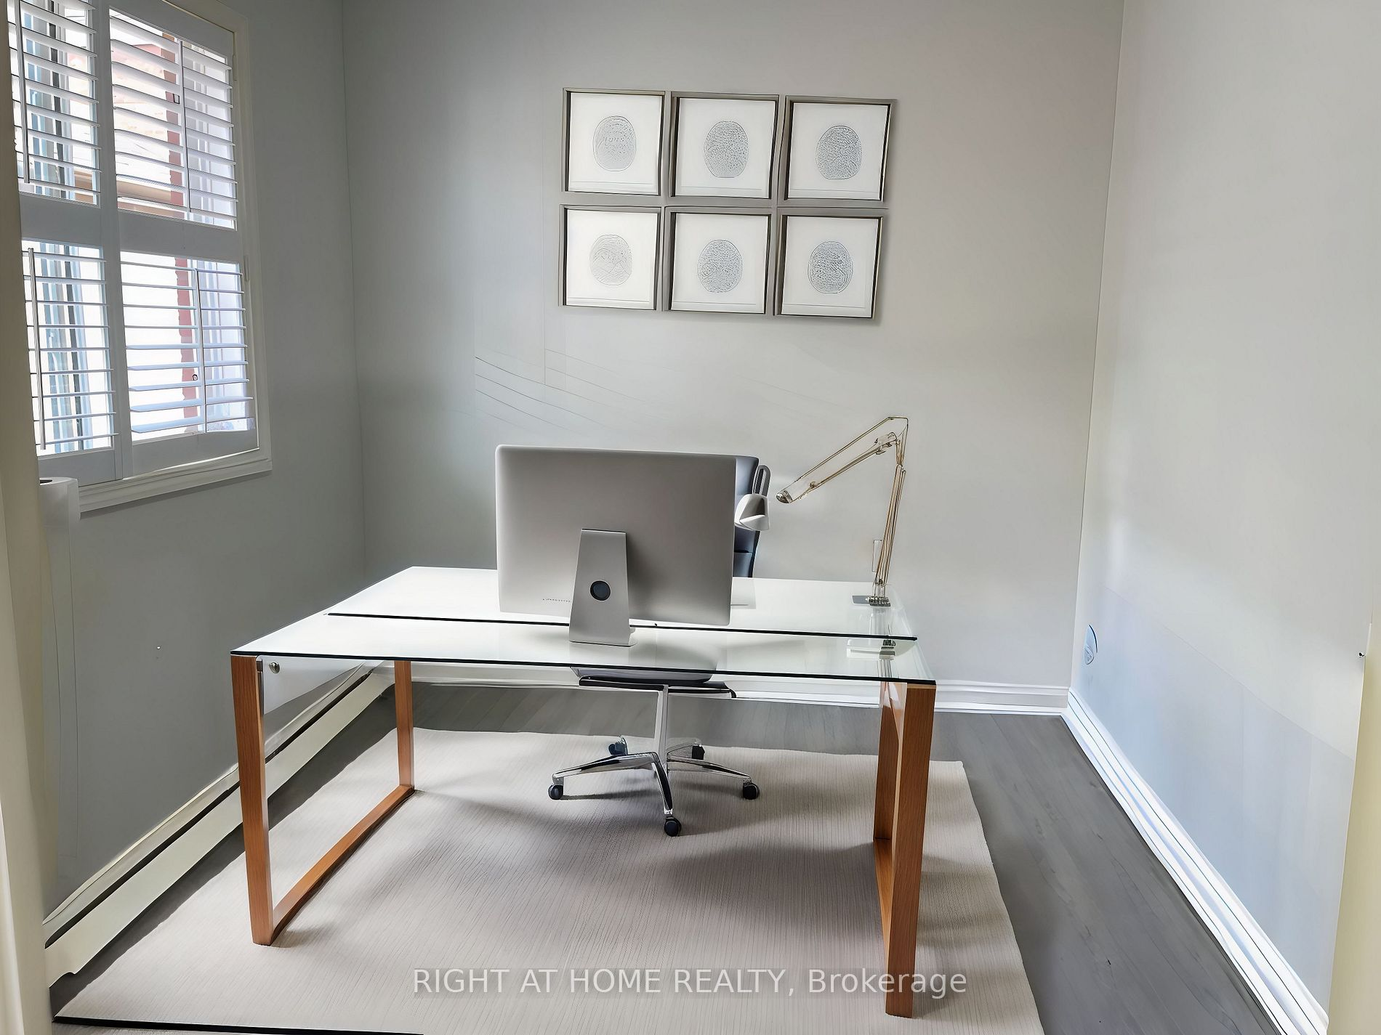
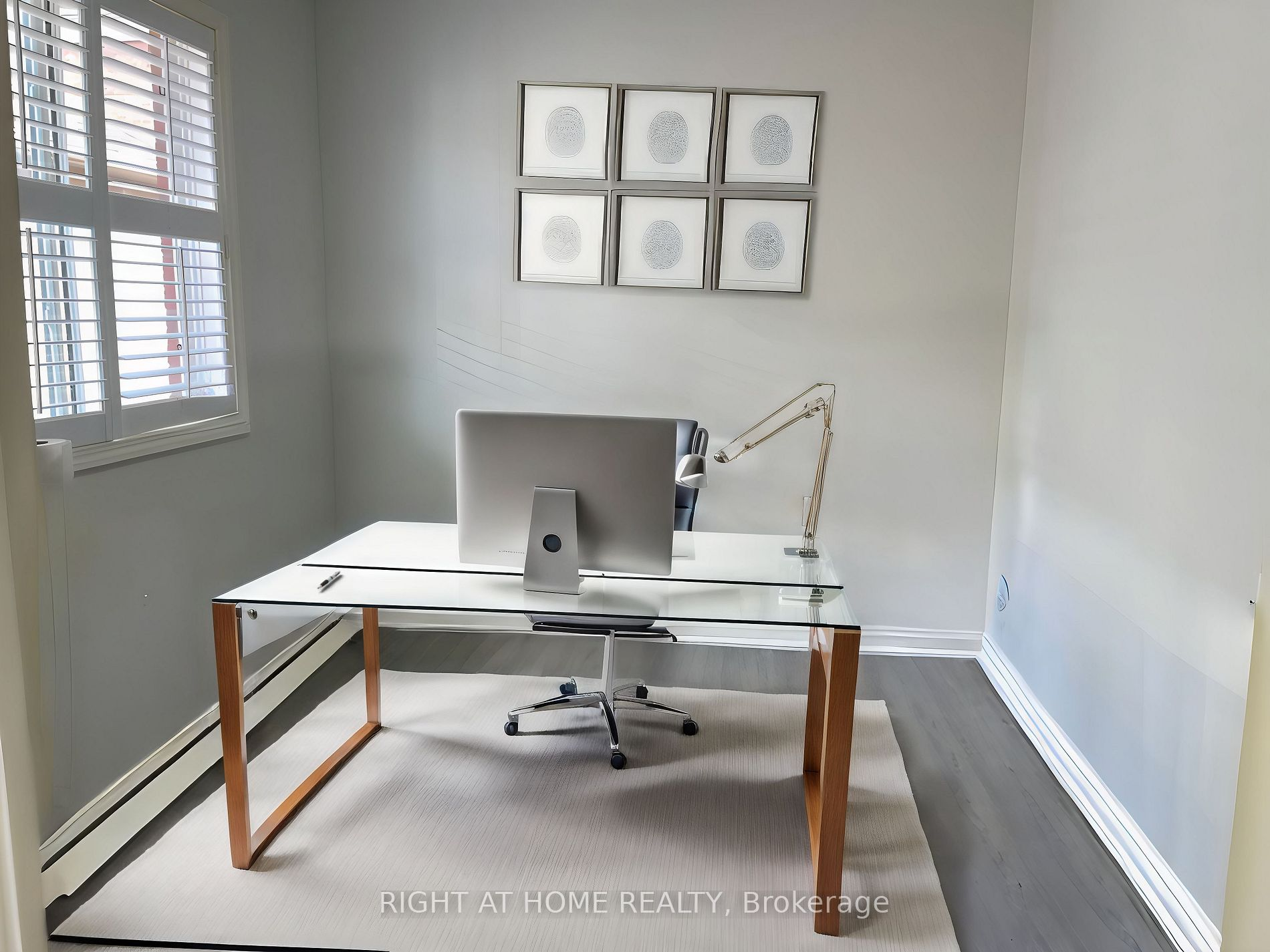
+ pen (329, 579)
